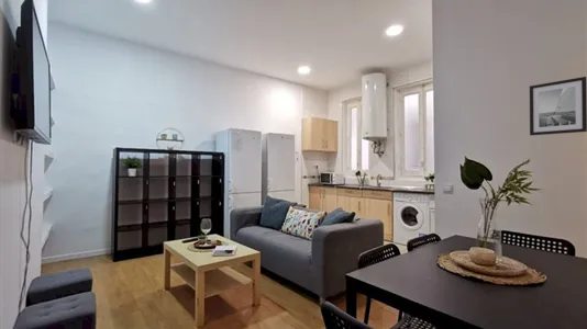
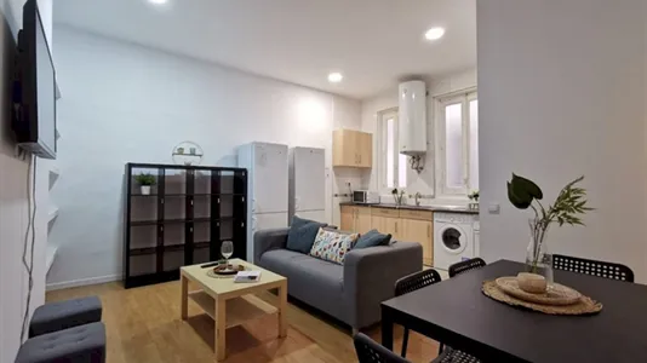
- wall art (556, 107)
